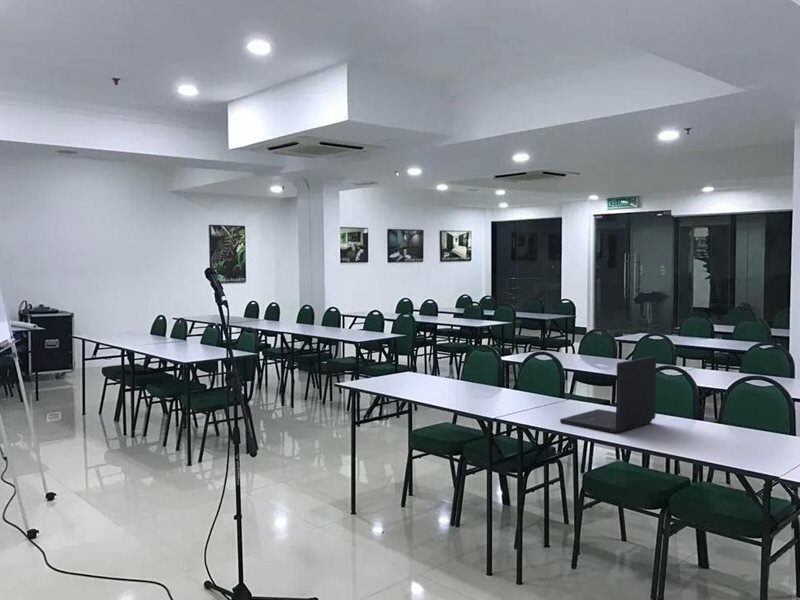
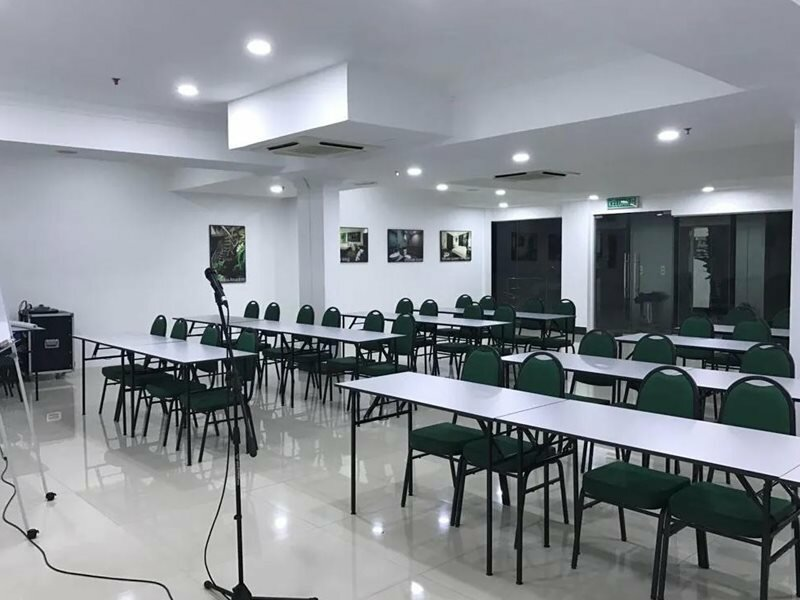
- laptop (616, 389)
